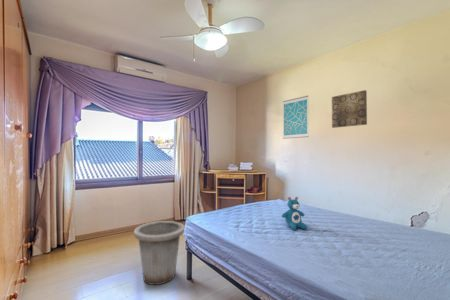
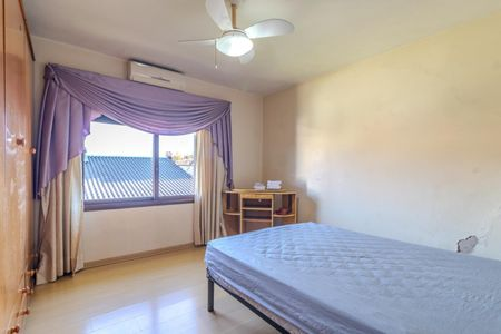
- wall art (348, 110)
- teddy bear (295, 212)
- trash can (159, 252)
- wall art (294, 118)
